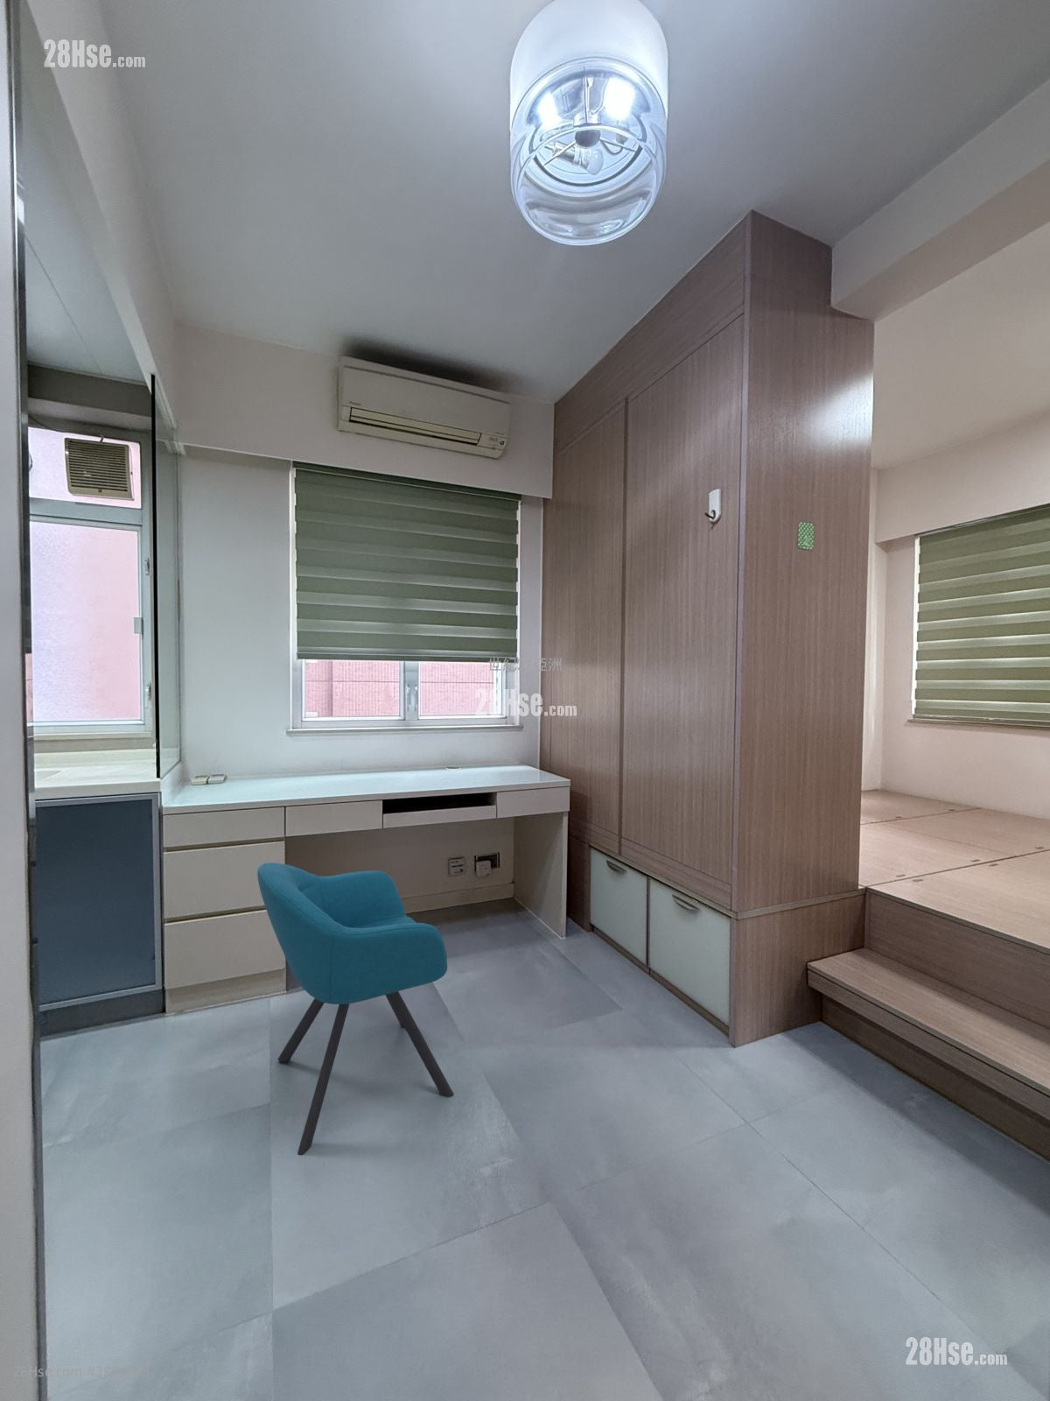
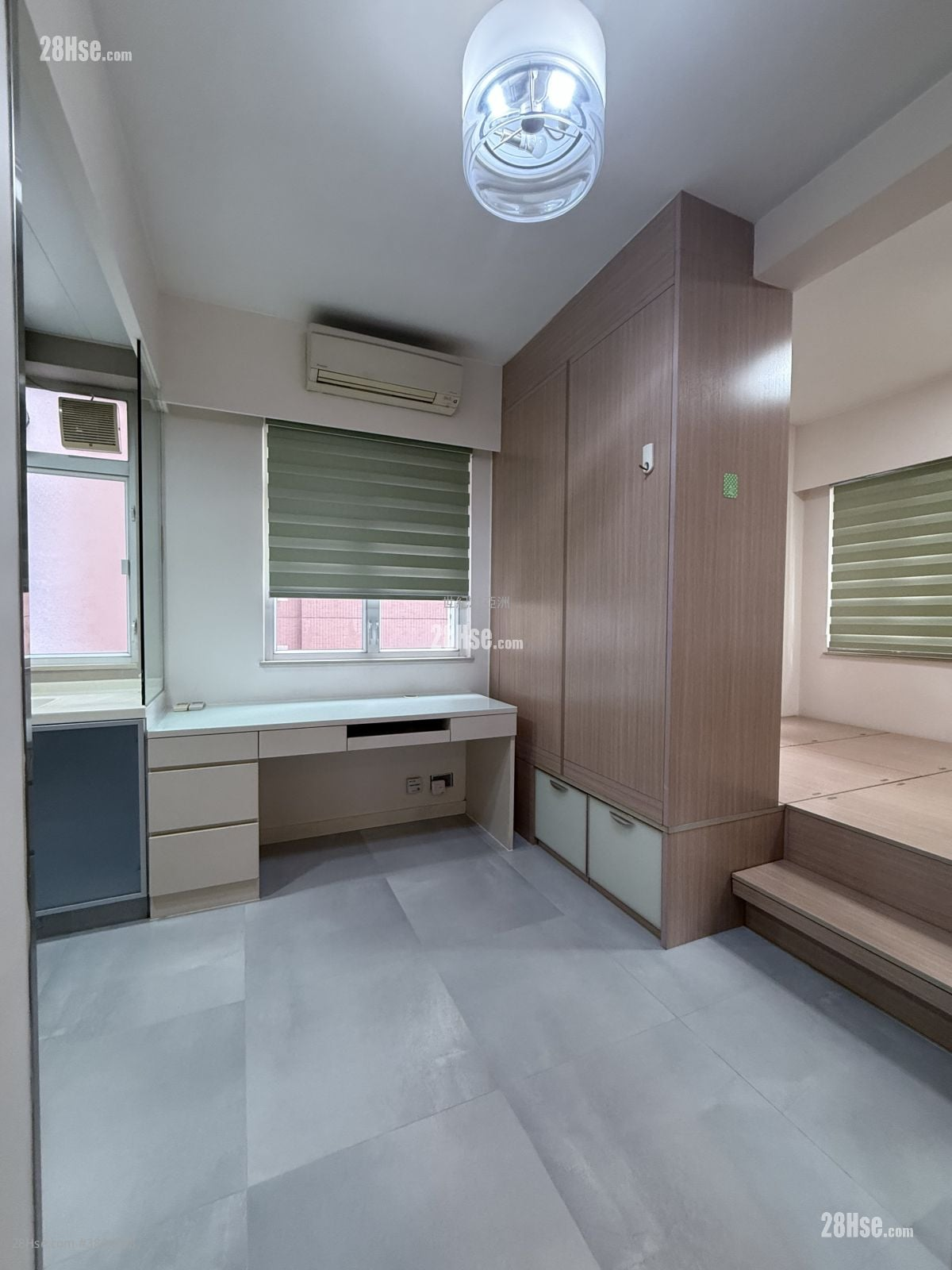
- chair (350, 969)
